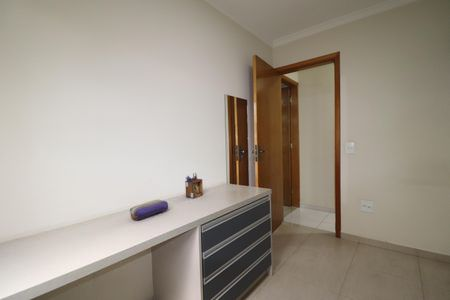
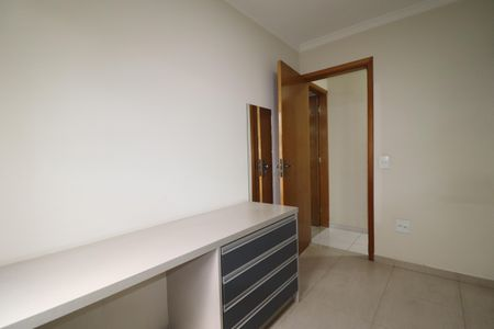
- pencil case (150, 208)
- desk organizer (194, 185)
